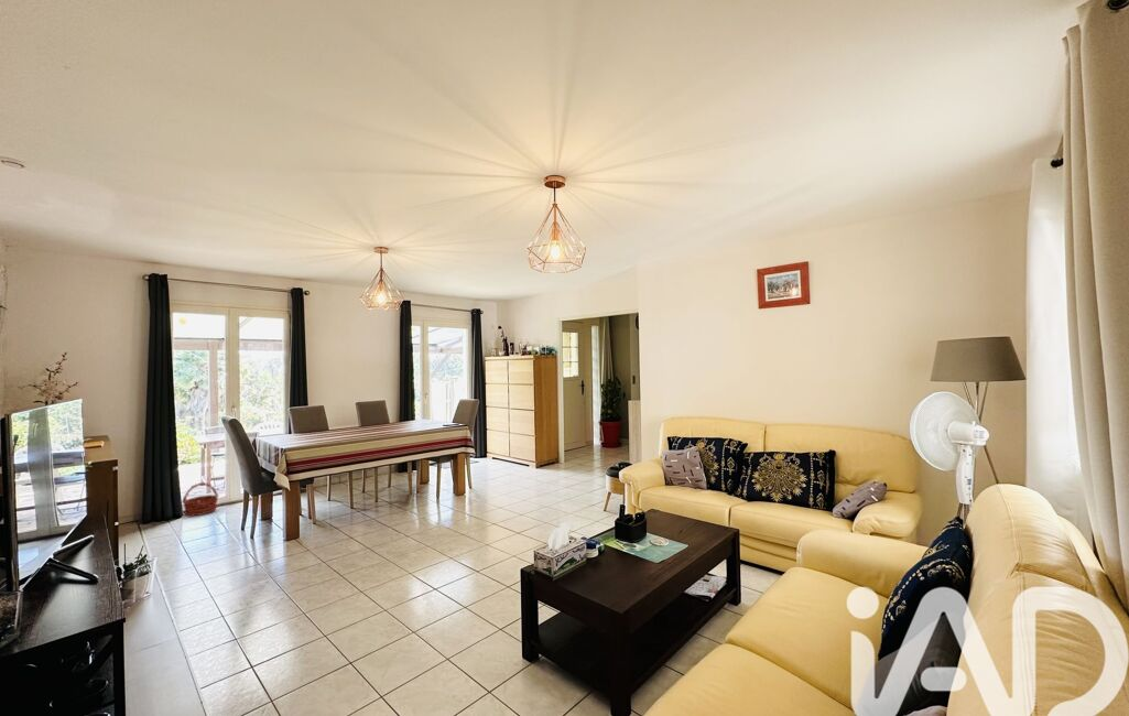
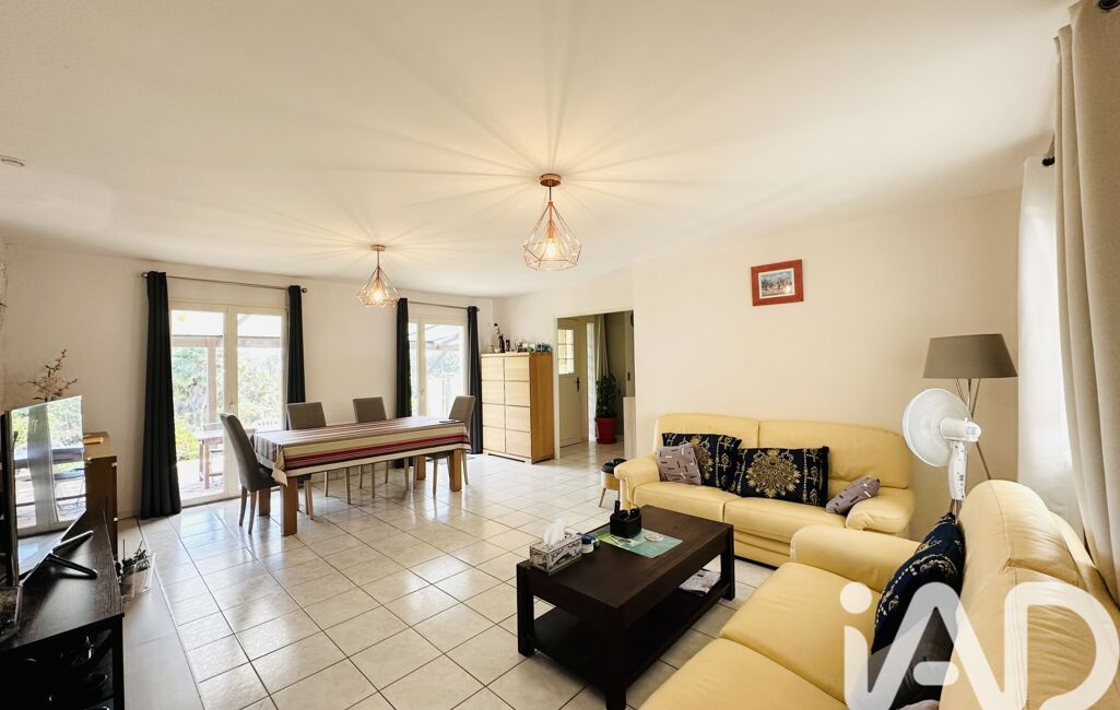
- basket (199, 497)
